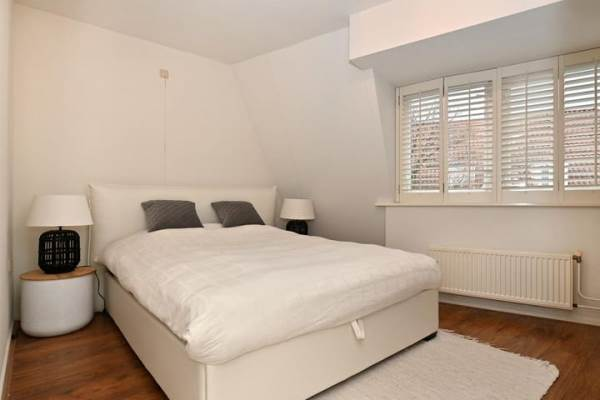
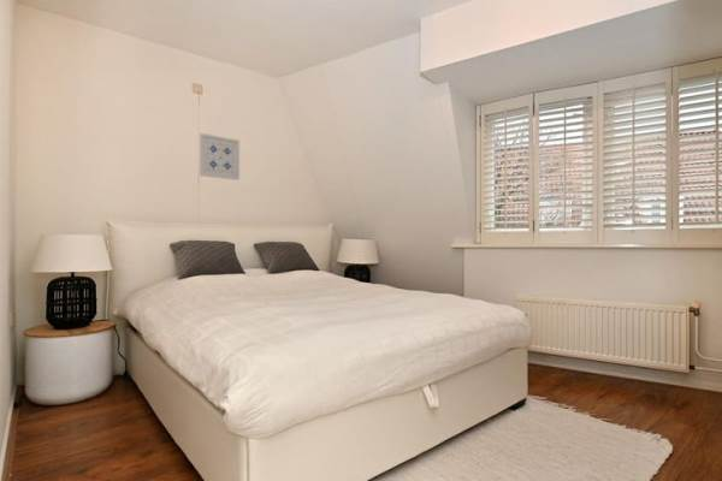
+ wall art (220, 156)
